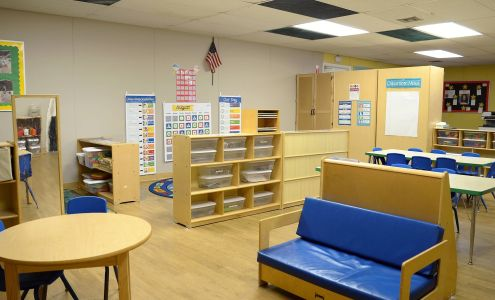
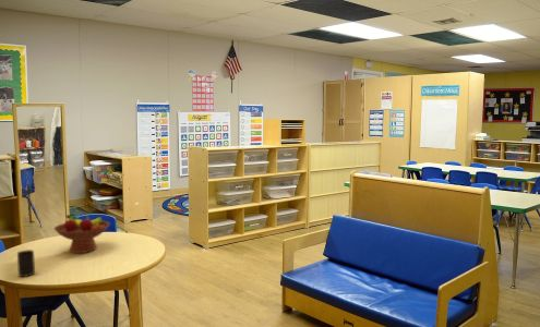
+ fruit bowl (82, 232)
+ cup (25, 263)
